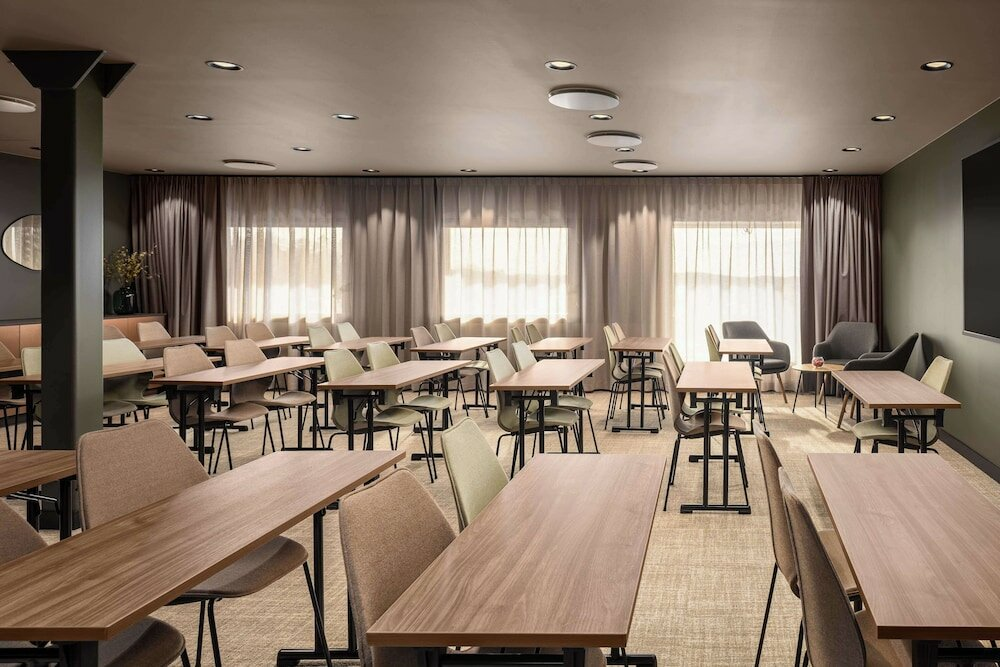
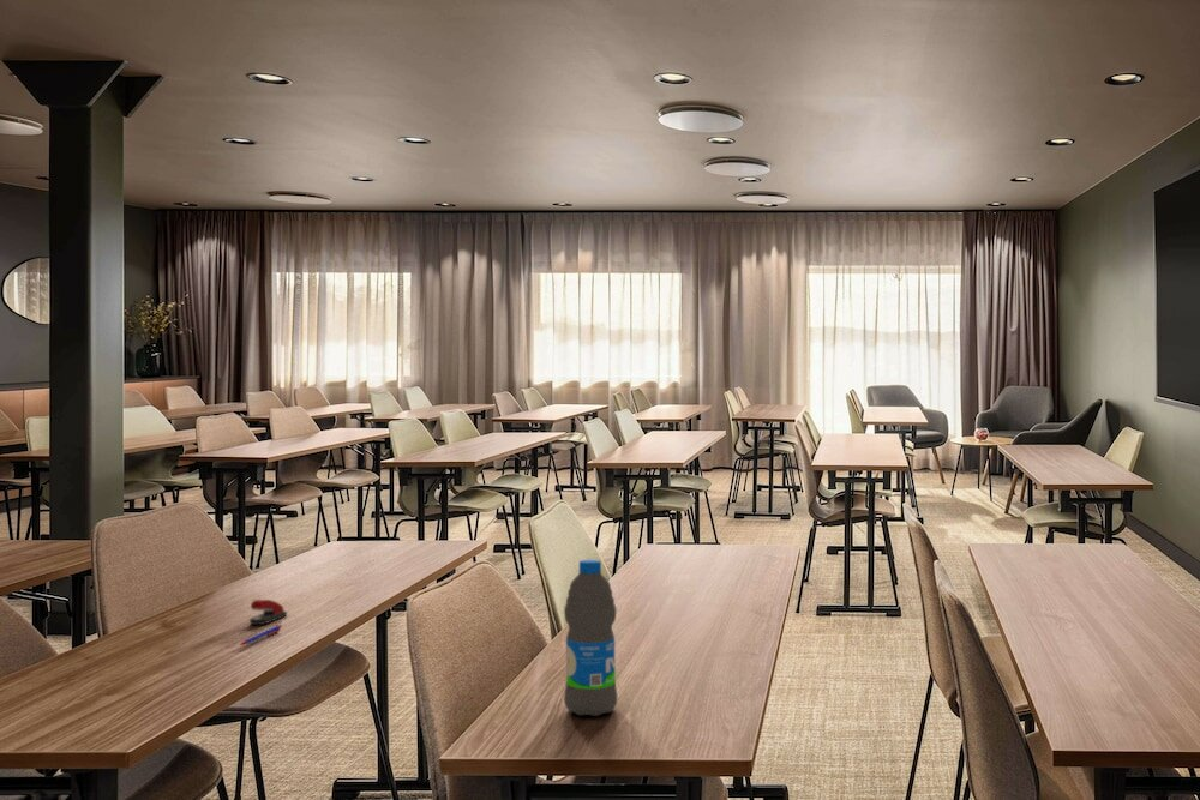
+ water bottle (590, 634)
+ stapler (266, 608)
+ pen (260, 634)
